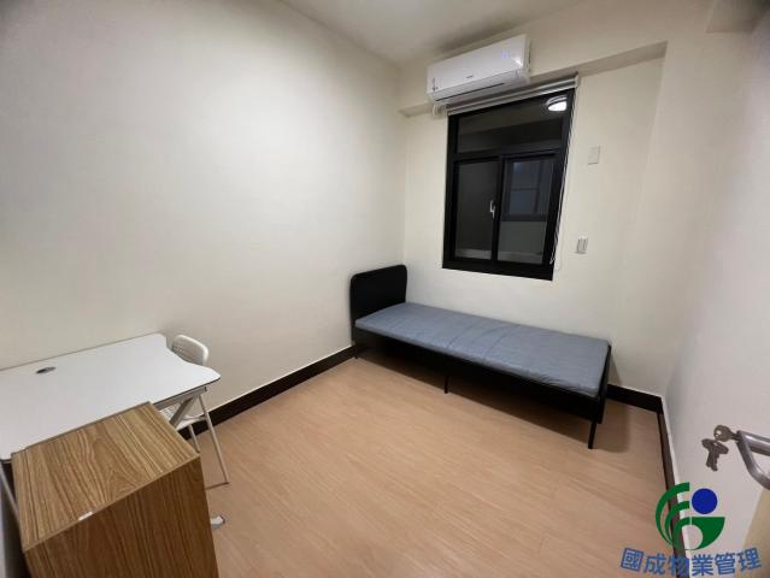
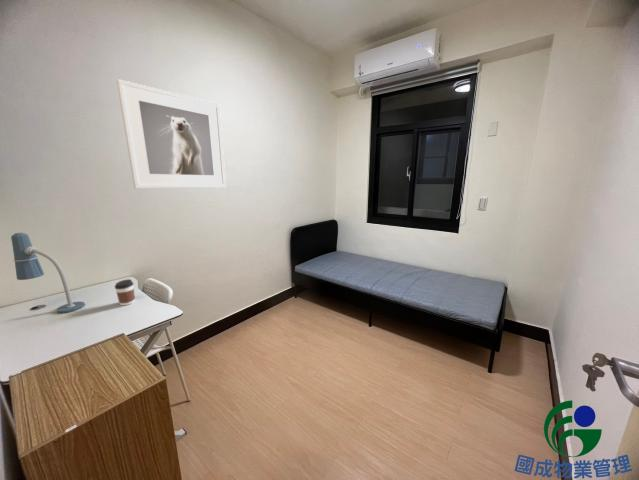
+ desk lamp (43, 272)
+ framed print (180, 142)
+ coffee cup (125, 292)
